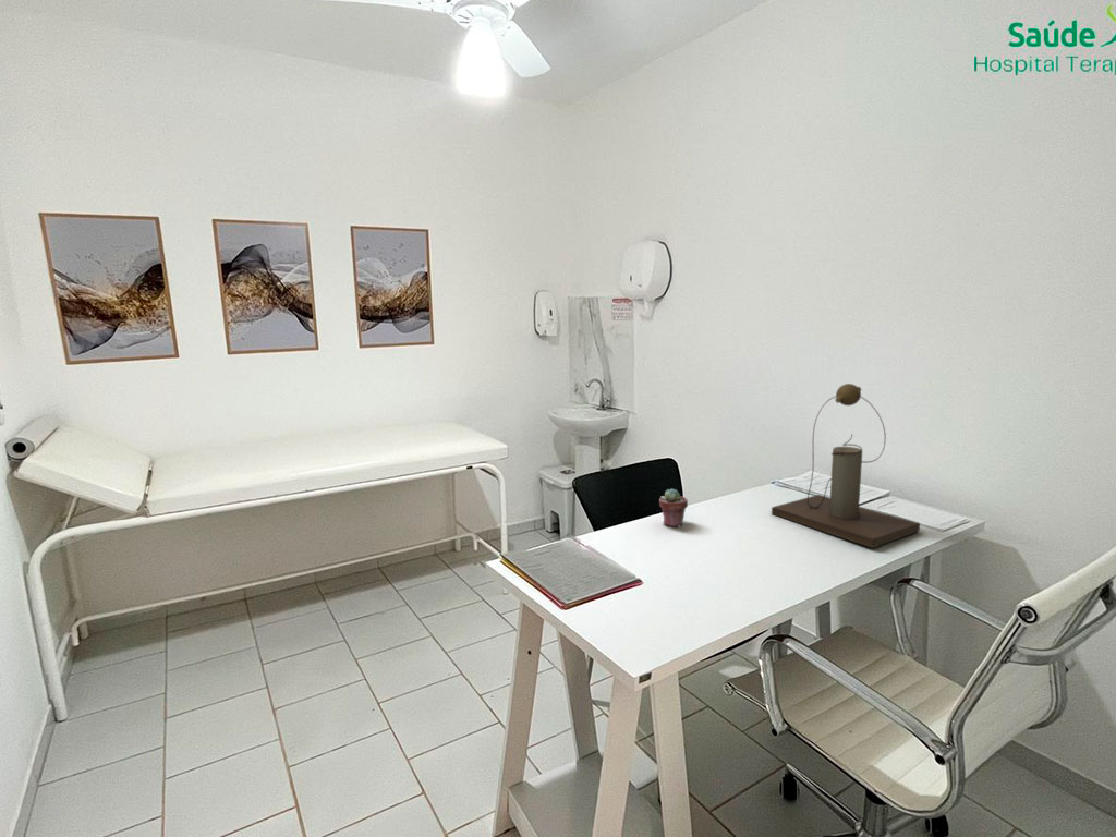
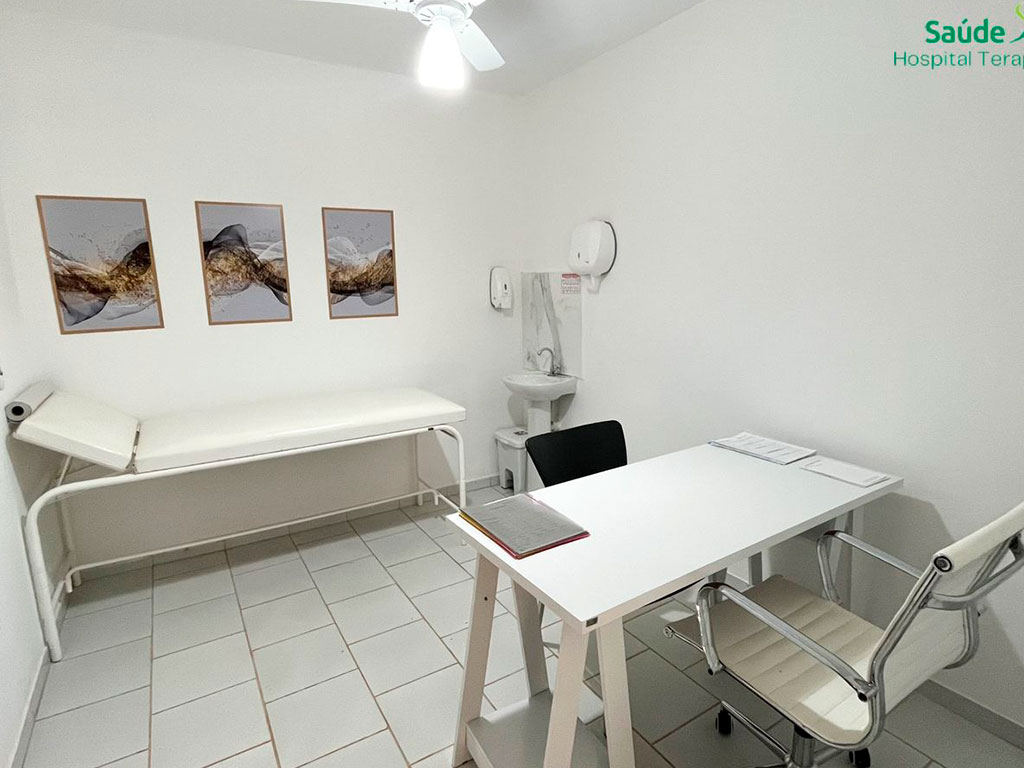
- potted succulent (672, 506)
- desk lamp (846, 454)
